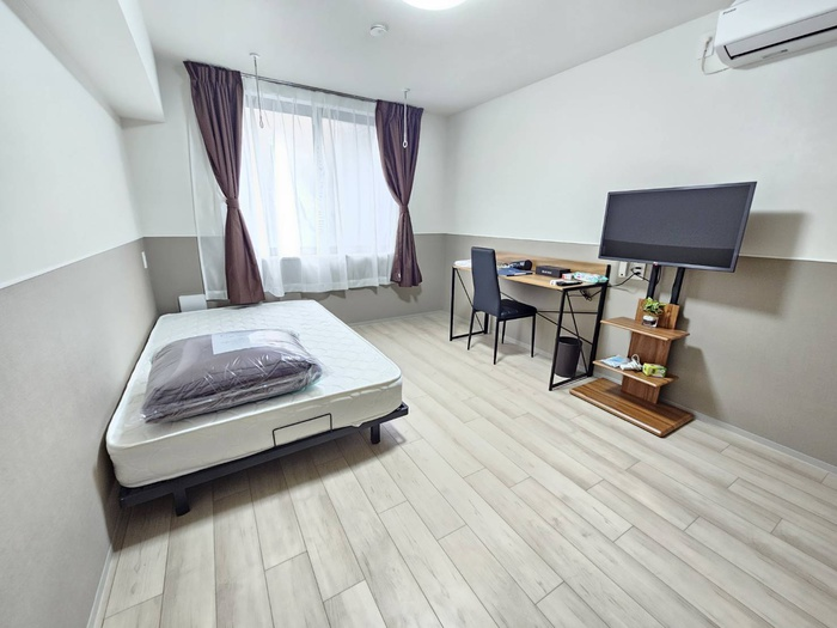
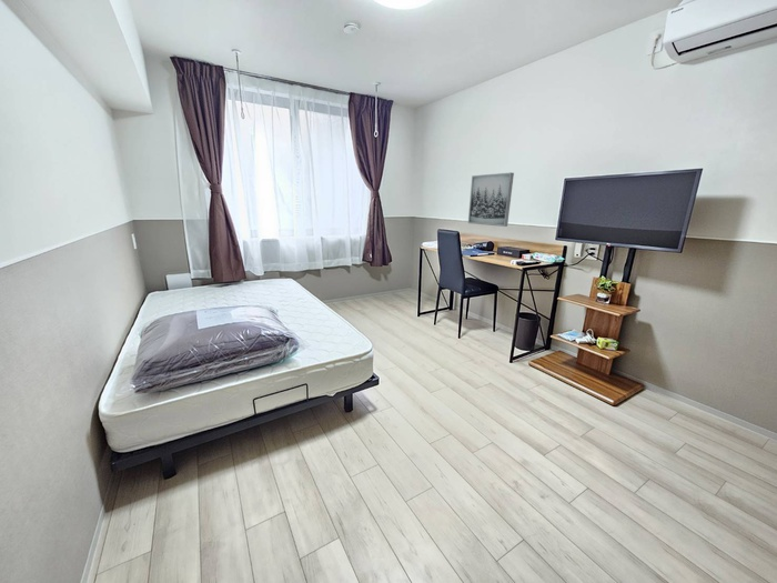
+ wall art (488, 200)
